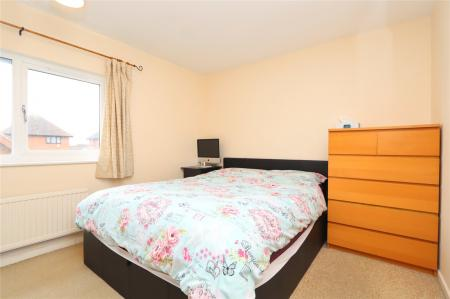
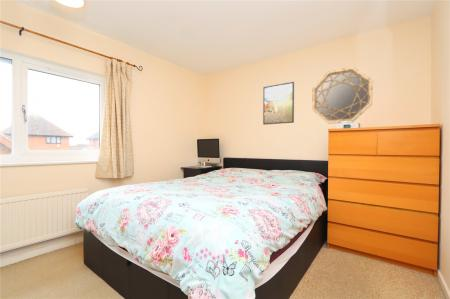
+ home mirror (340, 96)
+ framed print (278, 104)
